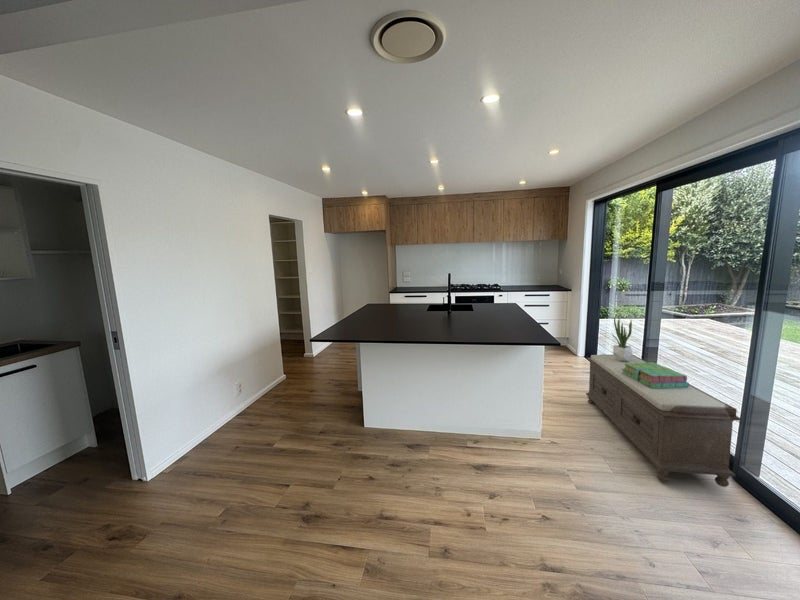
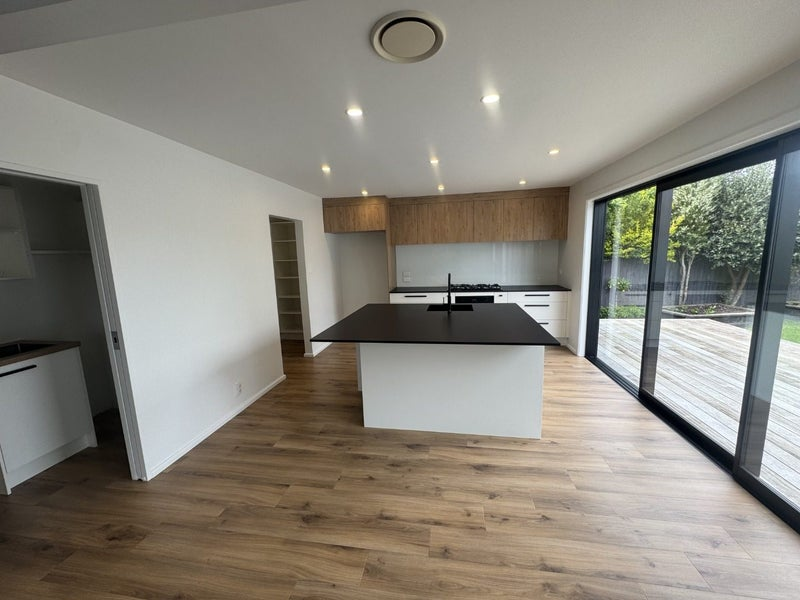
- potted plant (622, 338)
- stack of books (653, 374)
- bench (643, 405)
